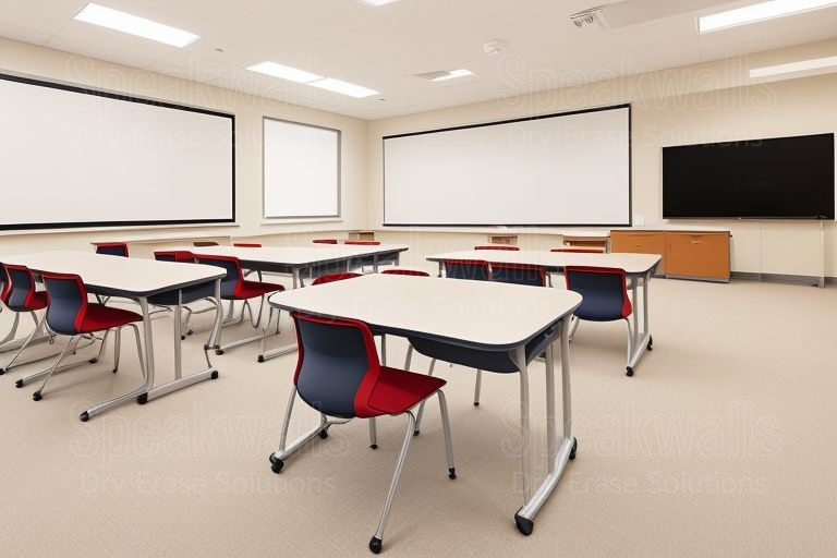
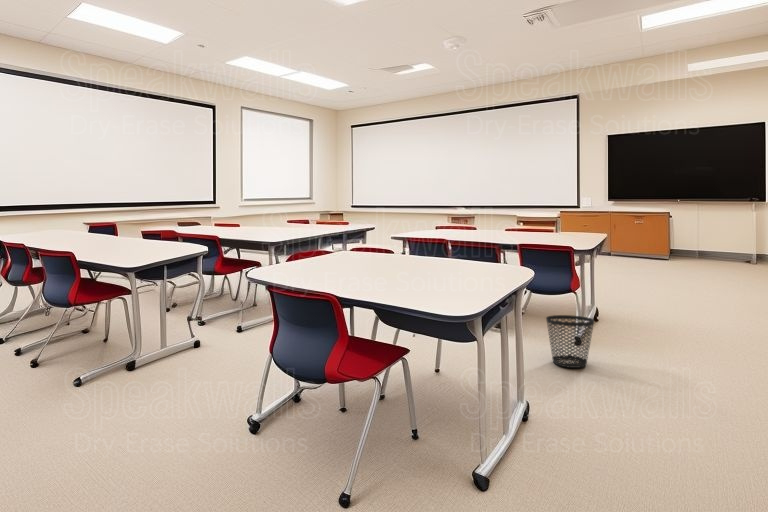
+ wastebasket (569, 341)
